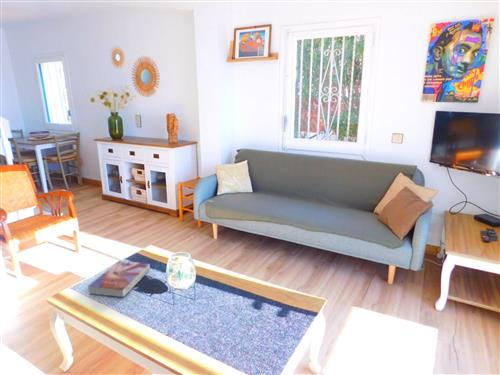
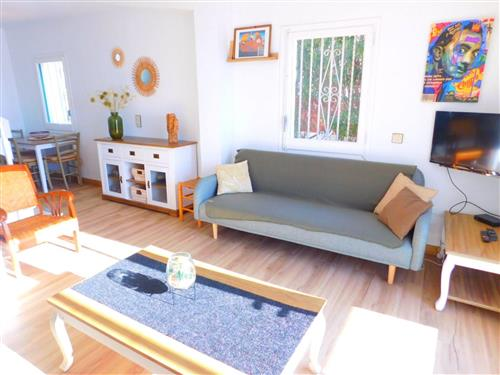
- textbook (121, 277)
